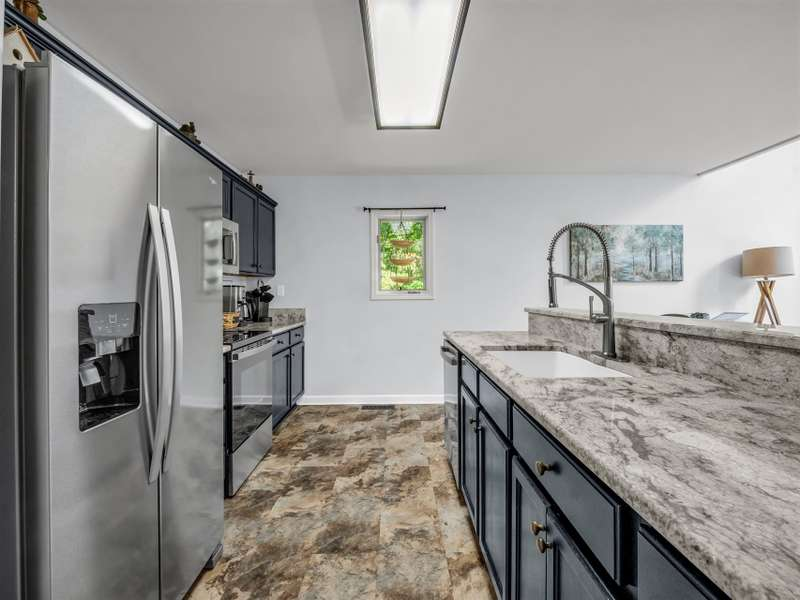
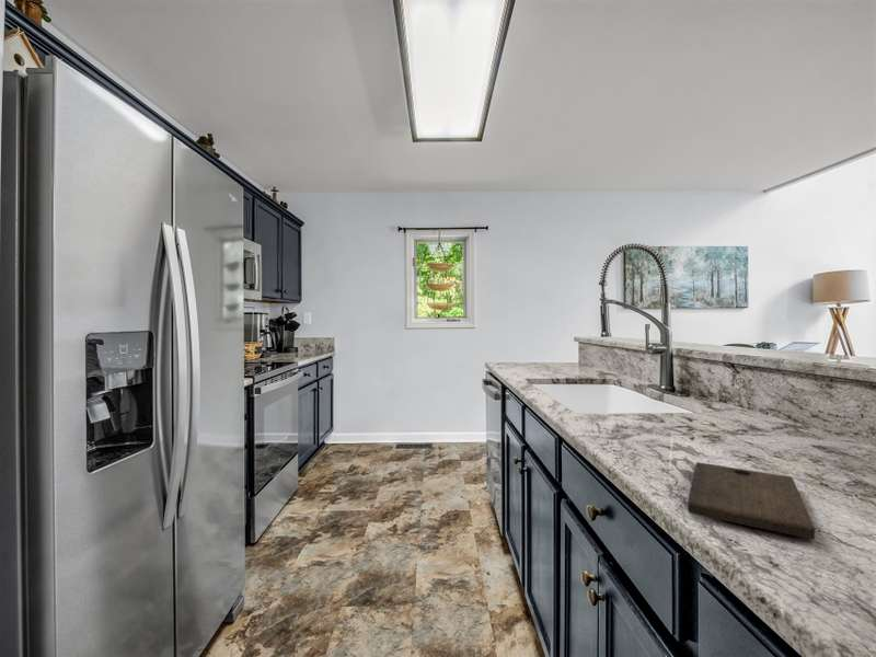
+ cutting board (744, 493)
